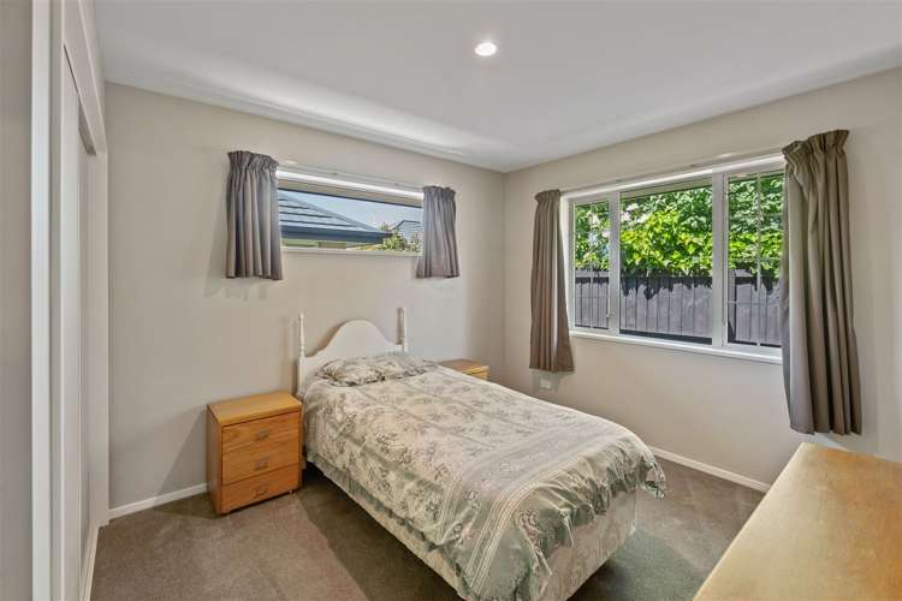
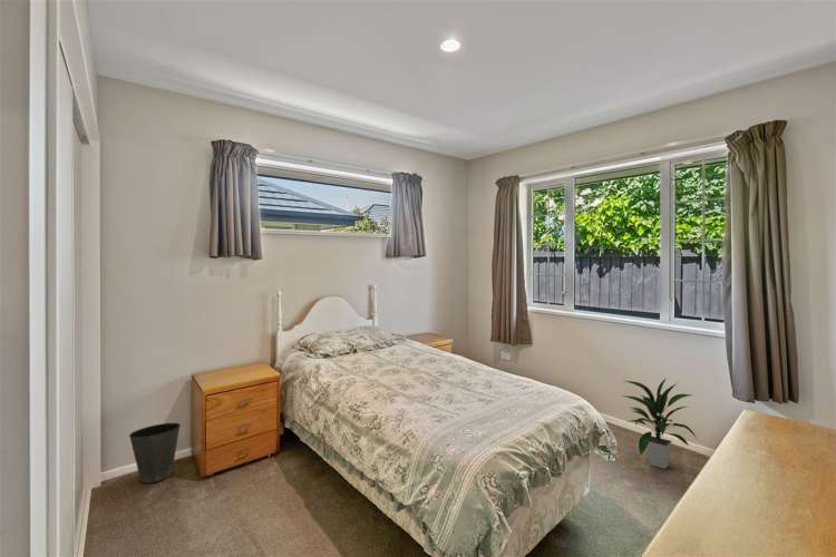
+ indoor plant (655, 420)
+ waste basket (155, 452)
